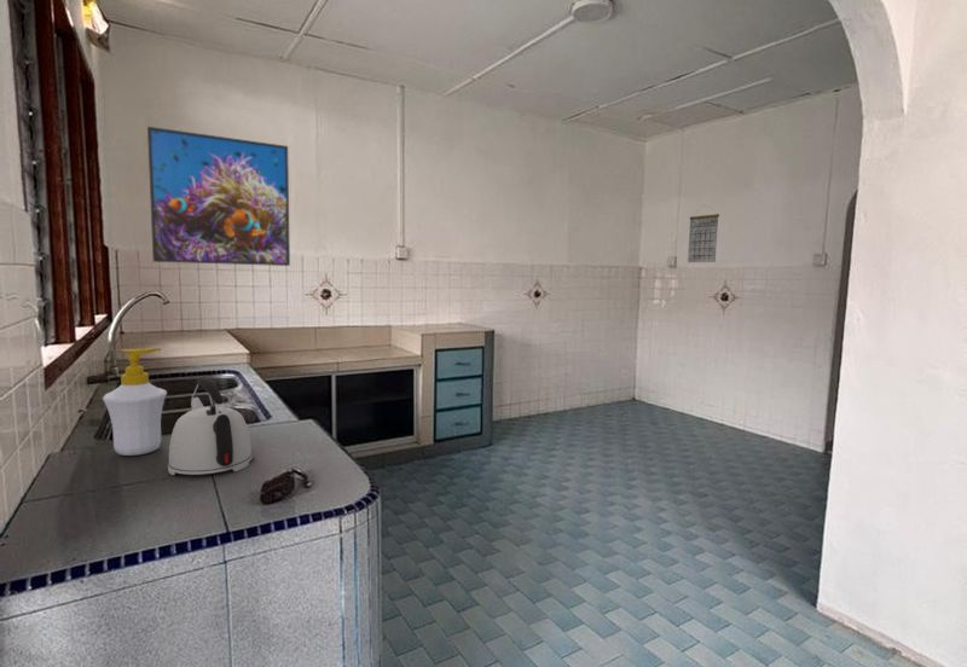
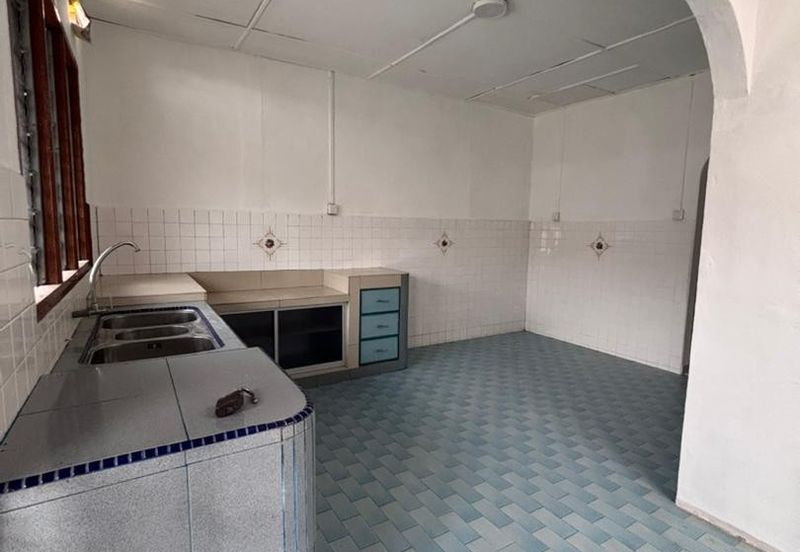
- kettle (209, 420)
- soap bottle (135, 400)
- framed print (224, 201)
- calendar (702, 233)
